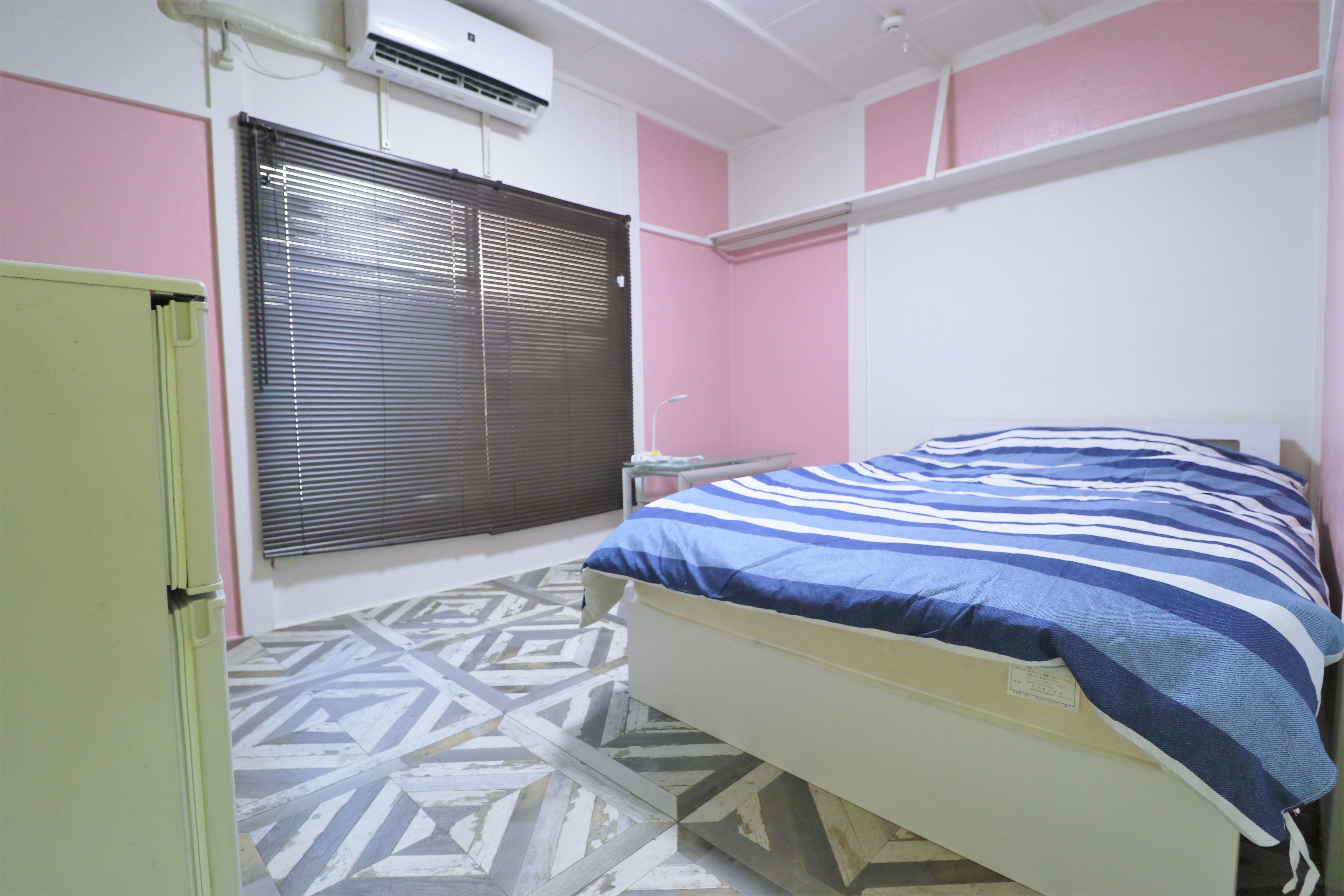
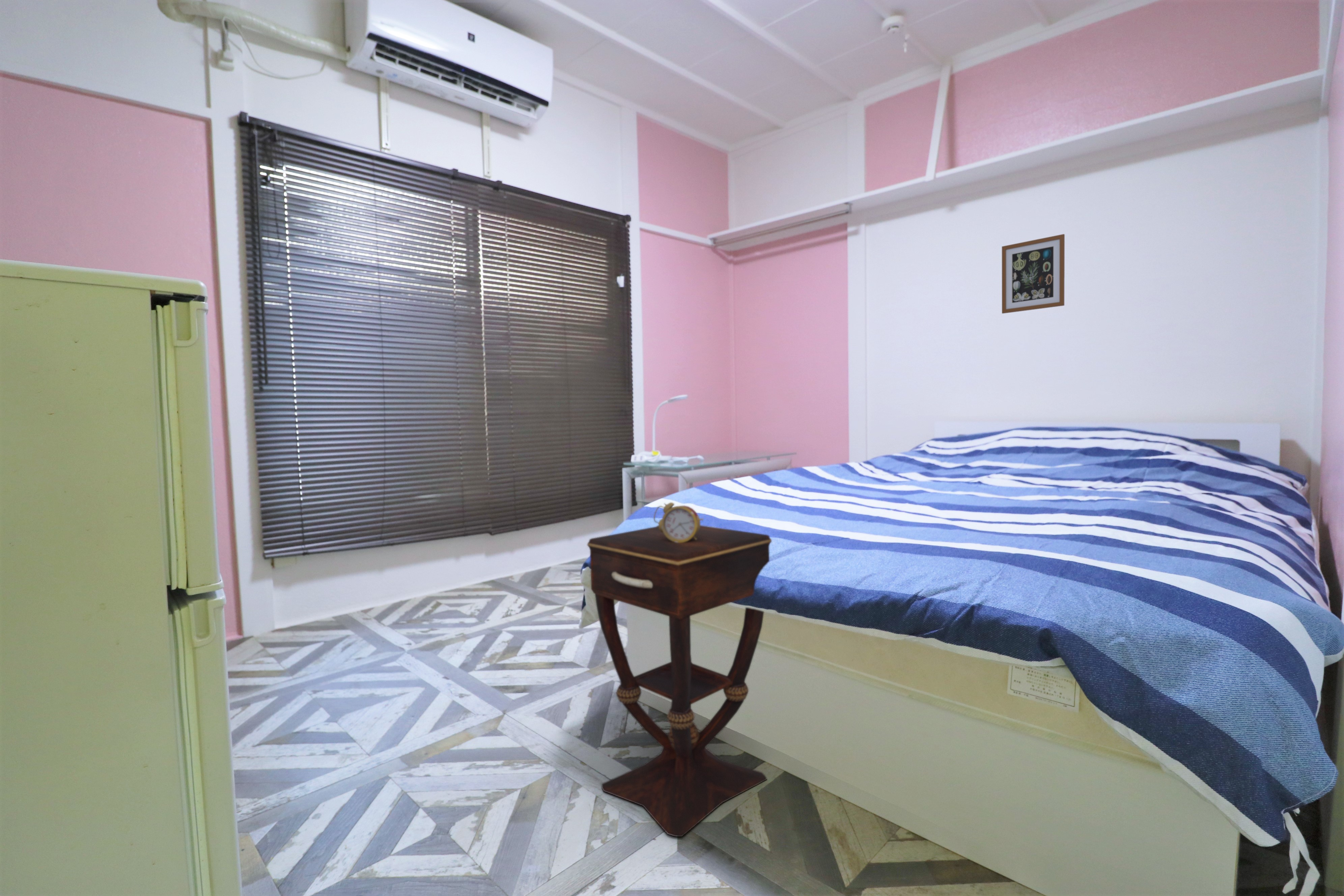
+ side table (681, 661)
+ wall art (1032, 275)
+ alarm clock (678, 521)
